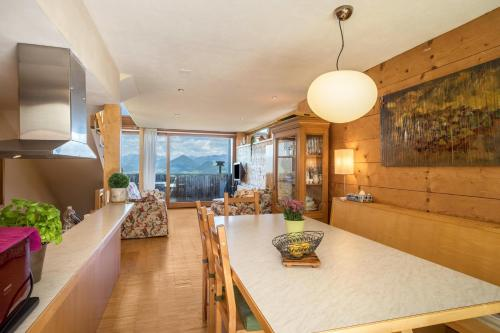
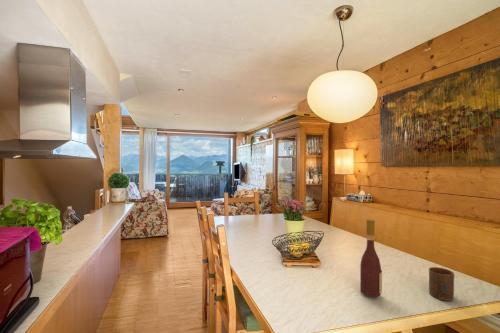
+ cup (441, 283)
+ wine bottle (370, 257)
